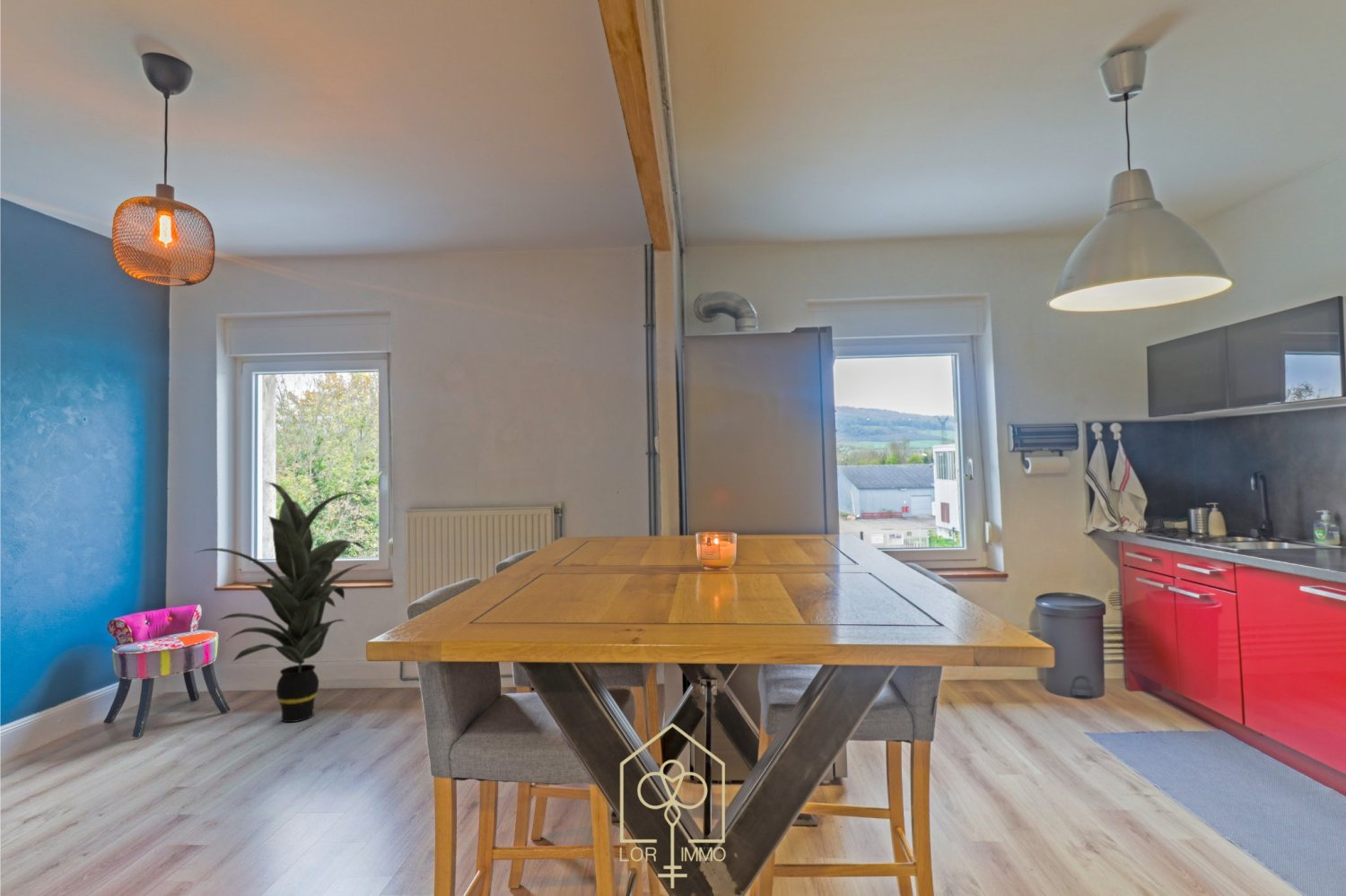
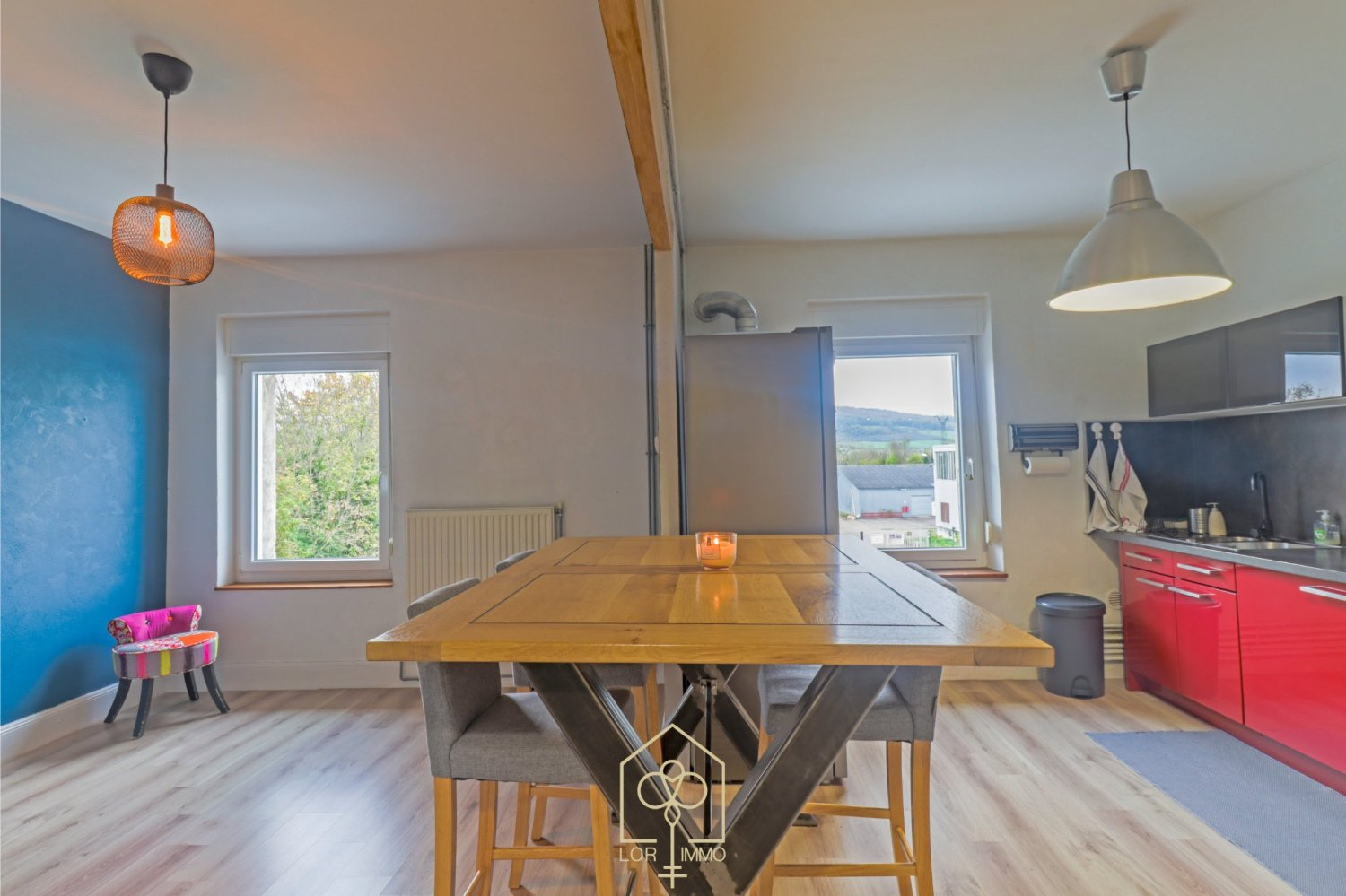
- indoor plant (293, 597)
